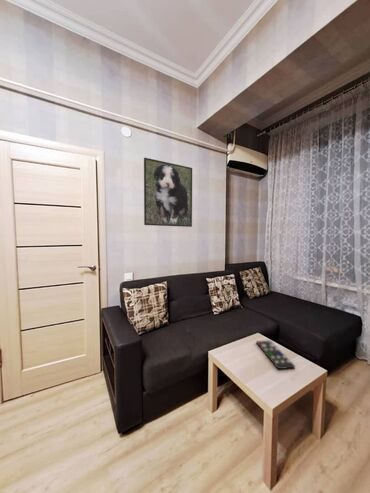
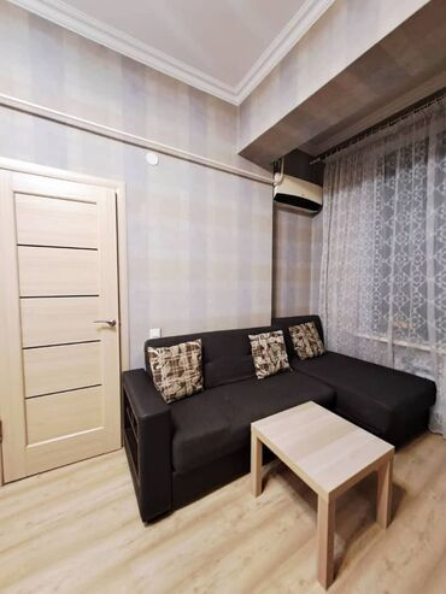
- remote control (273, 352)
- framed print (169, 194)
